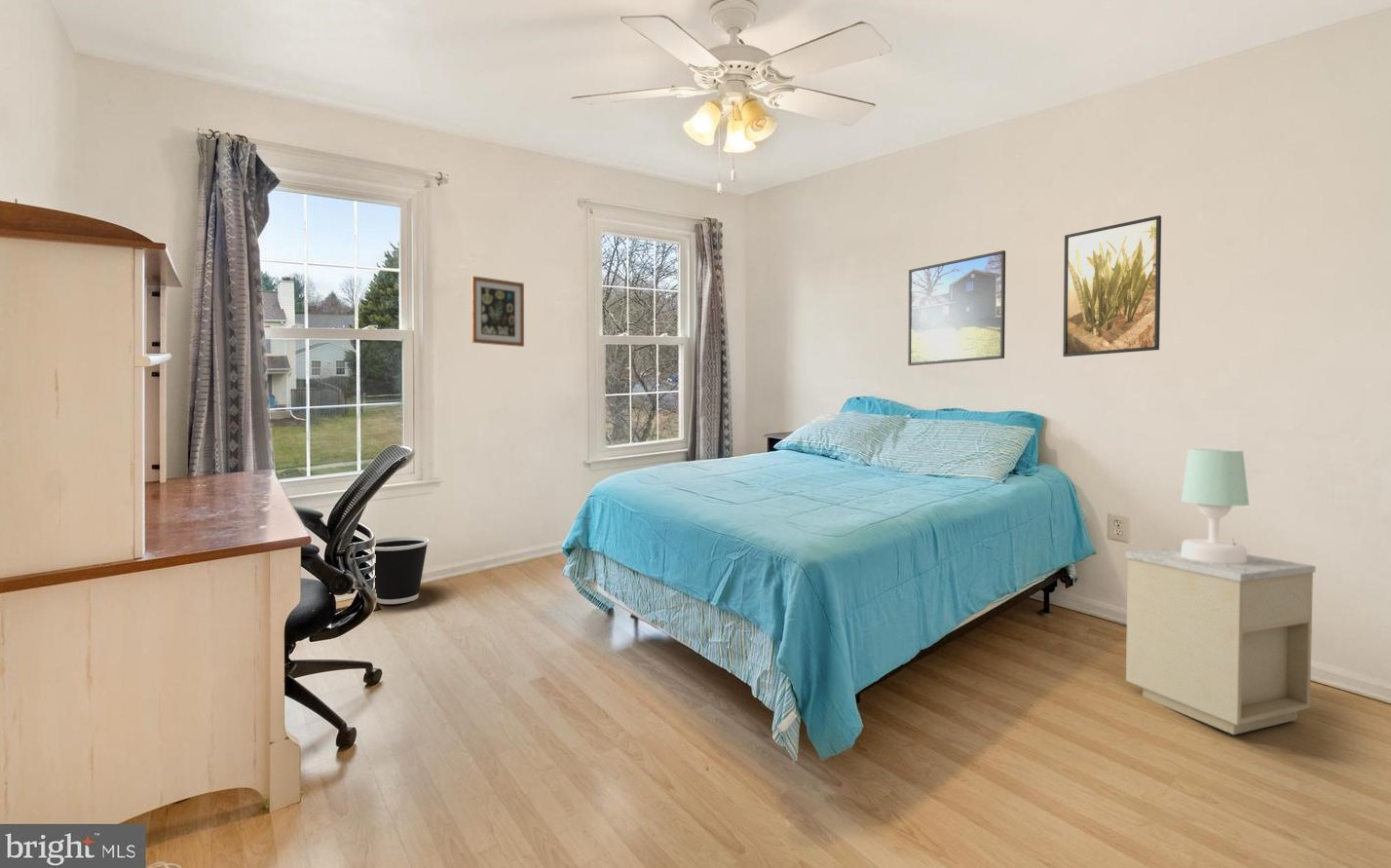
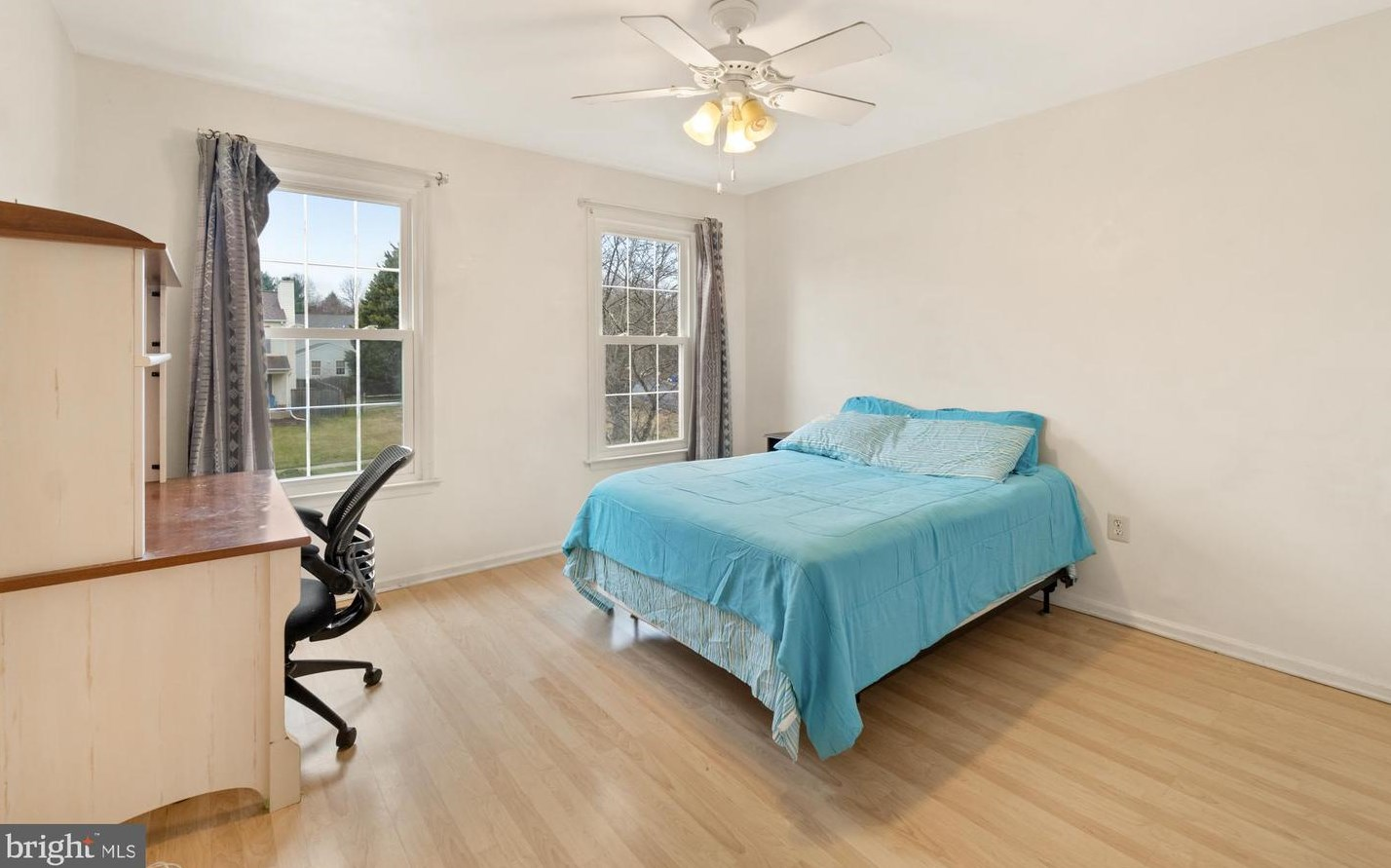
- nightstand (1214, 632)
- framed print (1109, 289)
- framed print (954, 311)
- table lamp (1214, 503)
- wall art (498, 312)
- wastebasket (397, 570)
